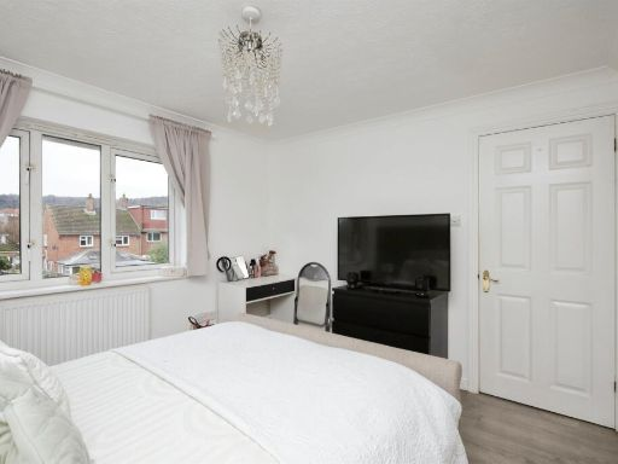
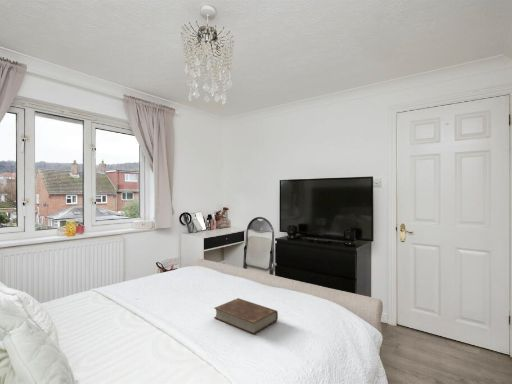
+ book (245, 314)
